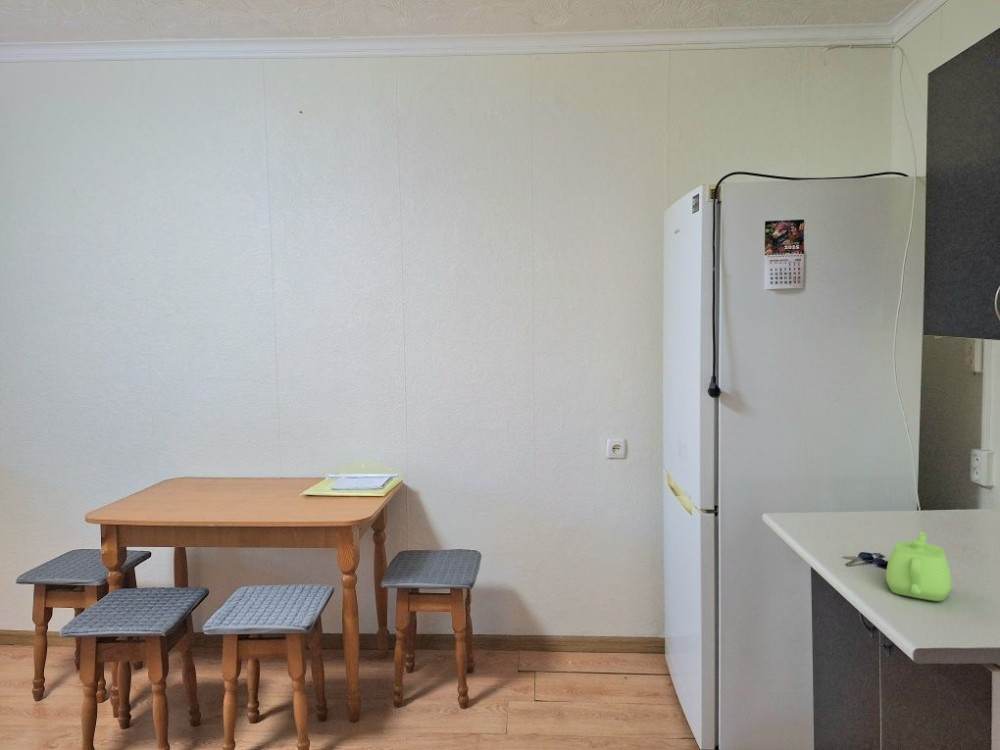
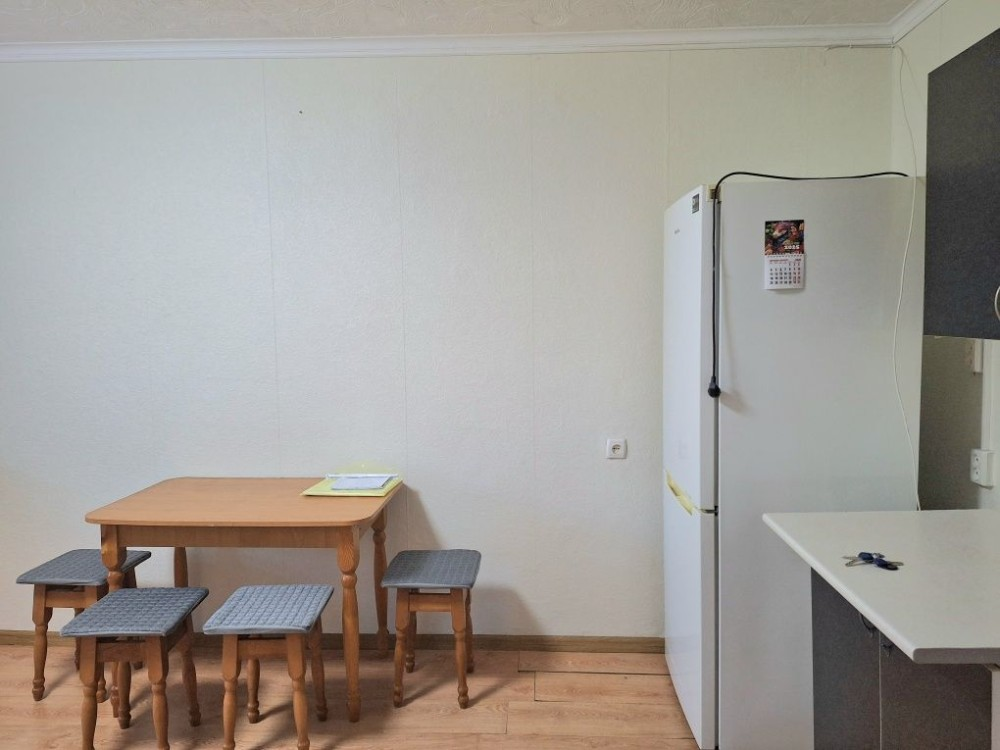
- teapot (919, 563)
